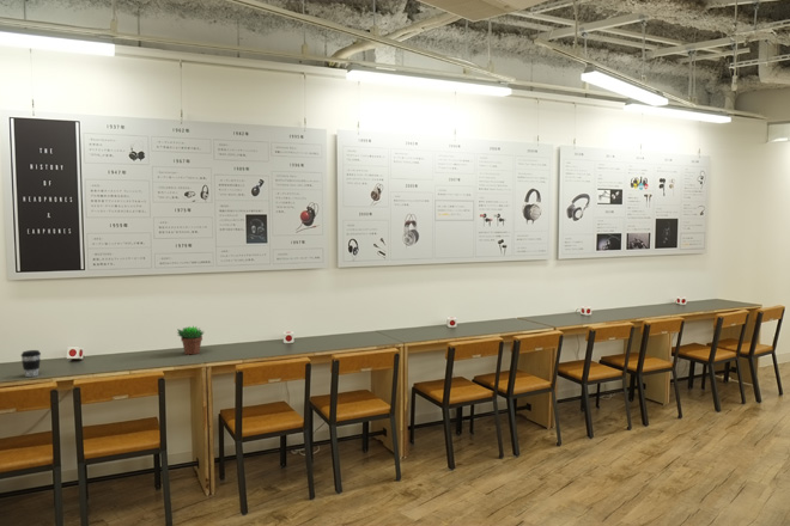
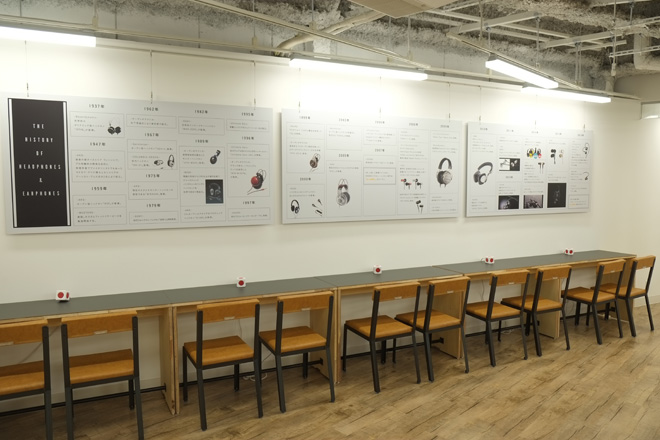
- coffee cup (31, 363)
- succulent plant (190, 338)
